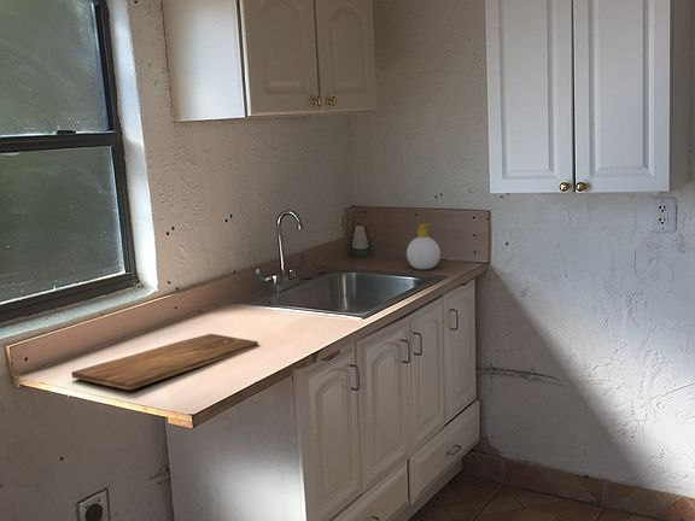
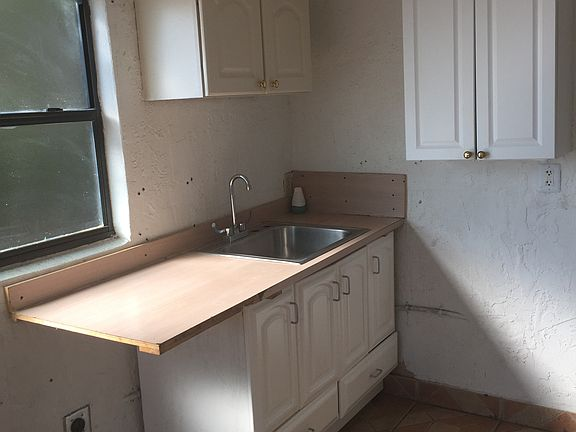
- cutting board (171, 358)
- soap bottle (422, 246)
